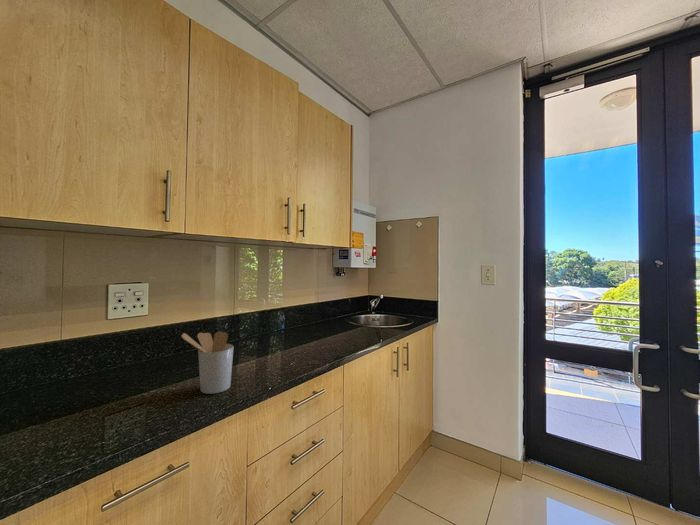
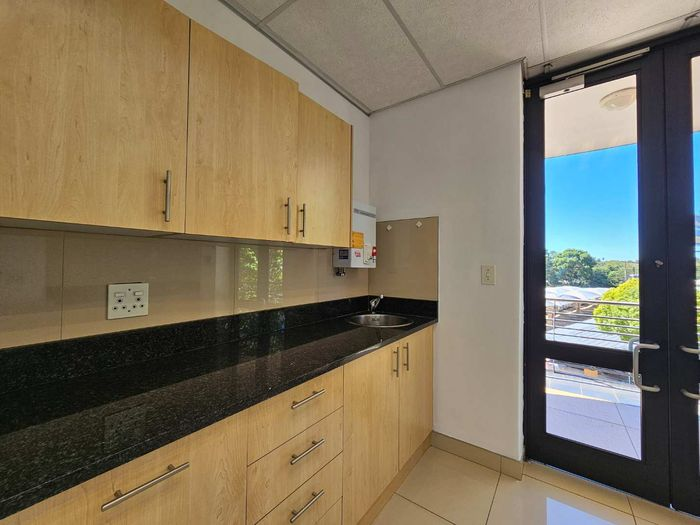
- utensil holder (207, 359)
